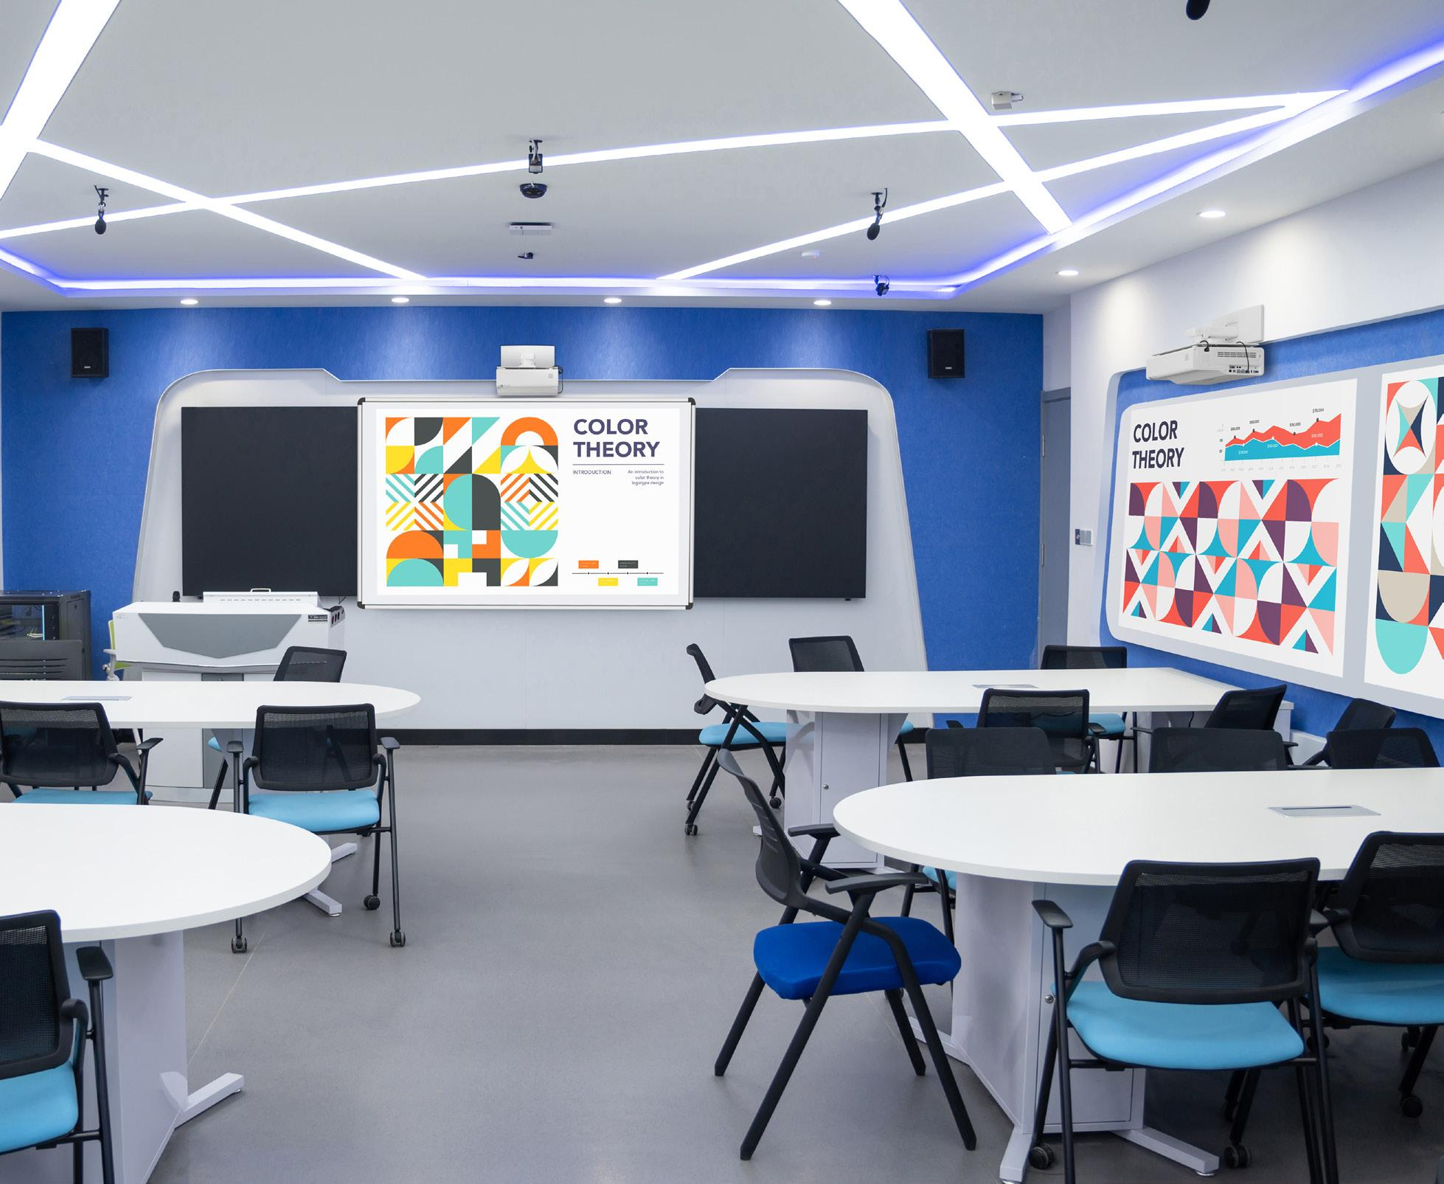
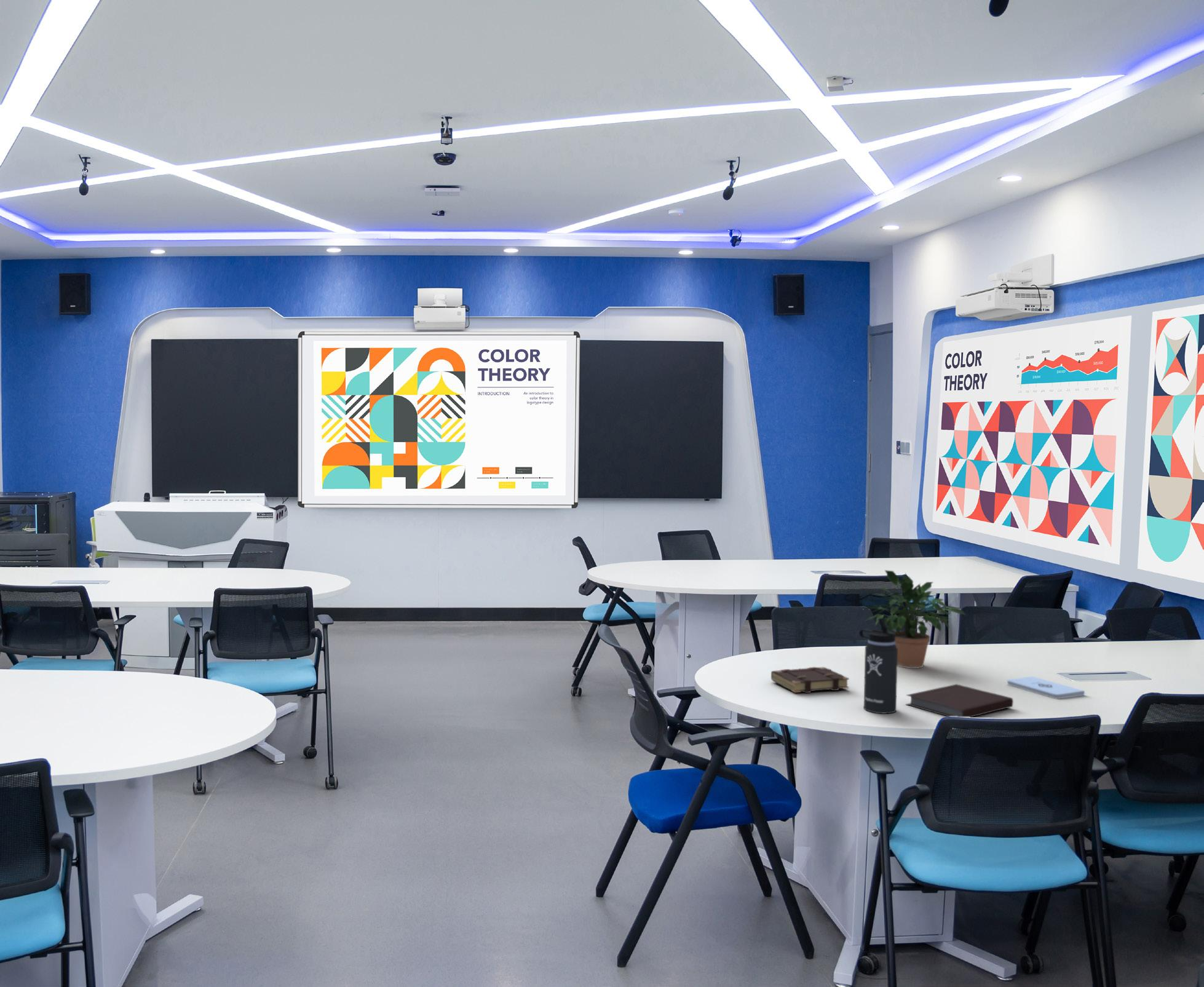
+ notebook (959, 701)
+ potted plant (917, 619)
+ notepad (1044, 688)
+ thermos bottle (877, 663)
+ book (809, 678)
